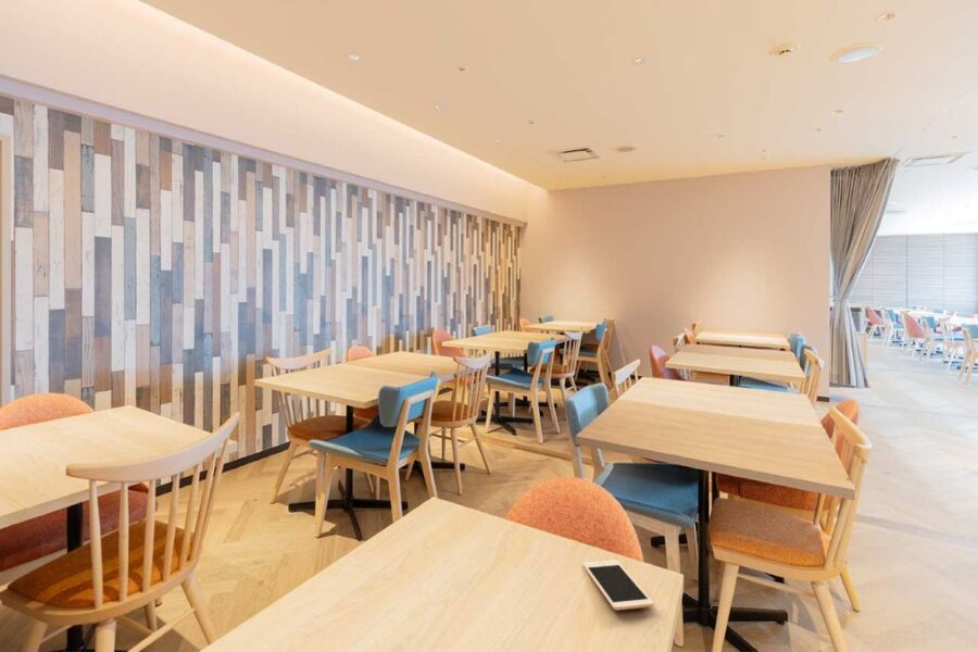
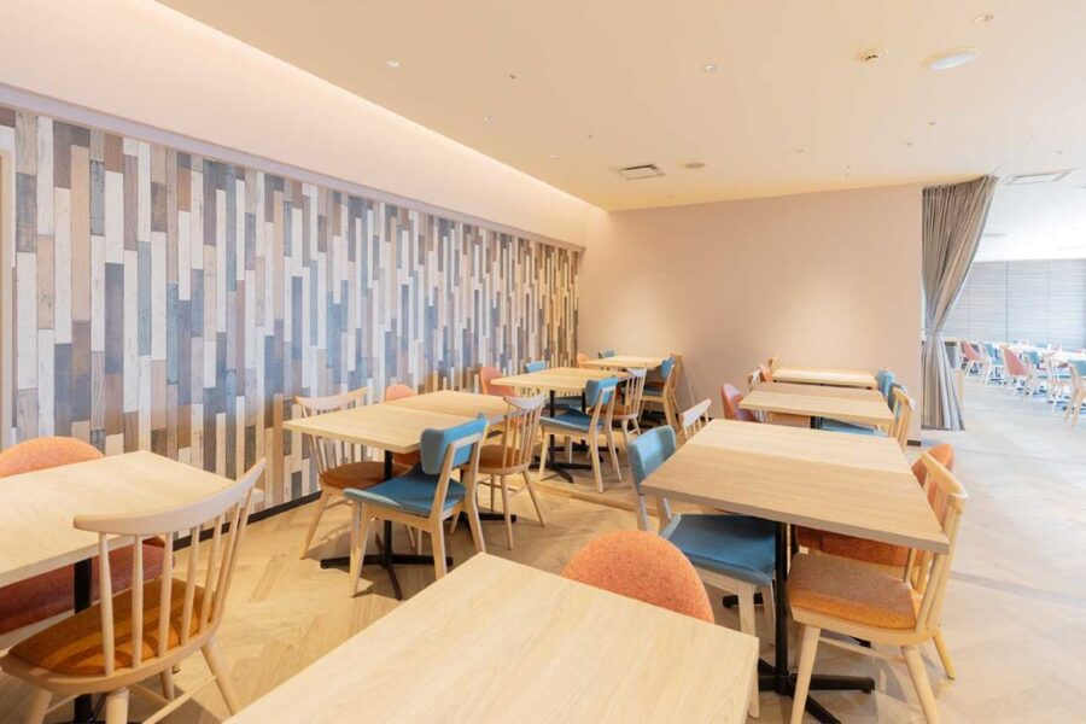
- cell phone (615, 582)
